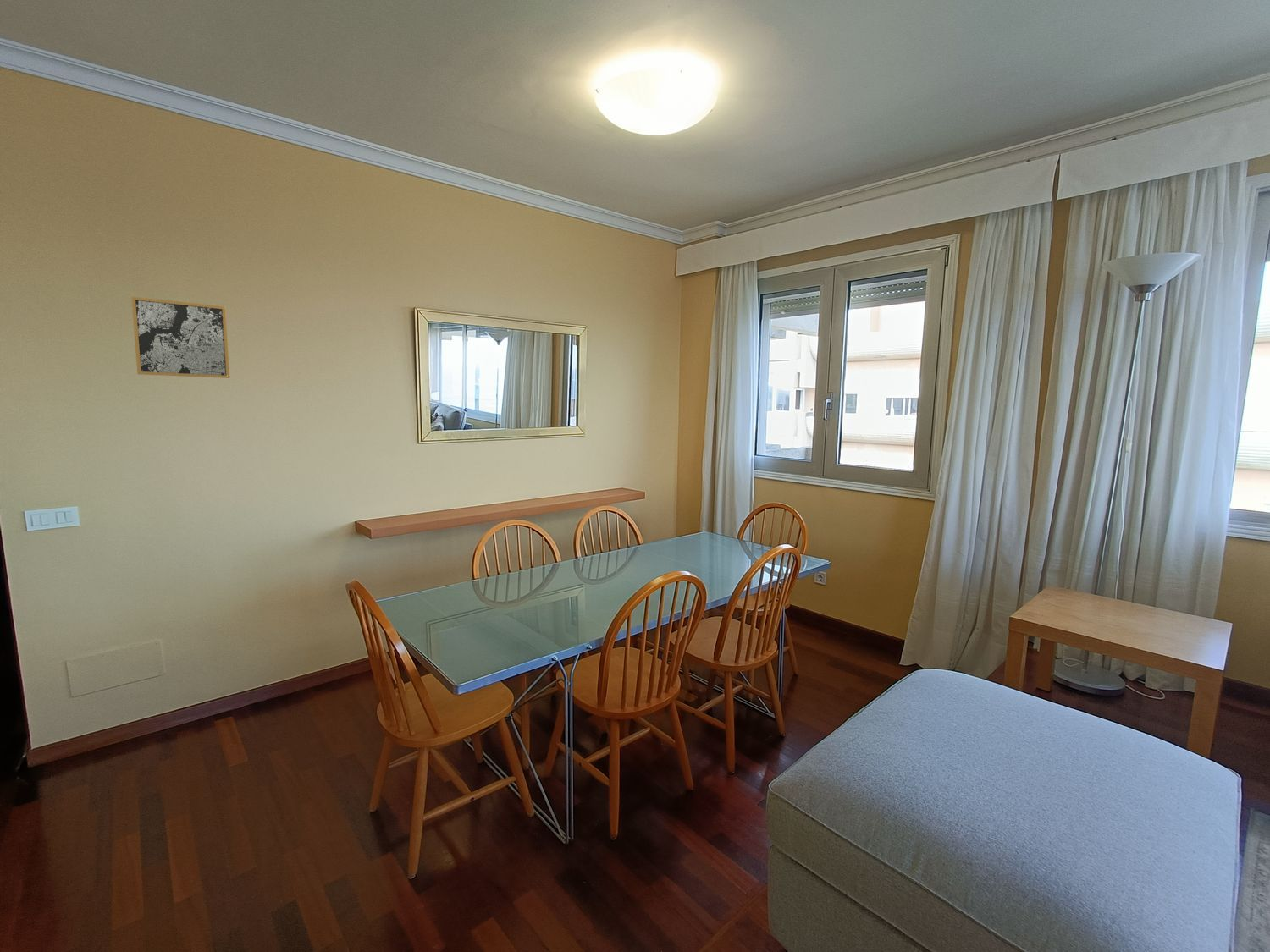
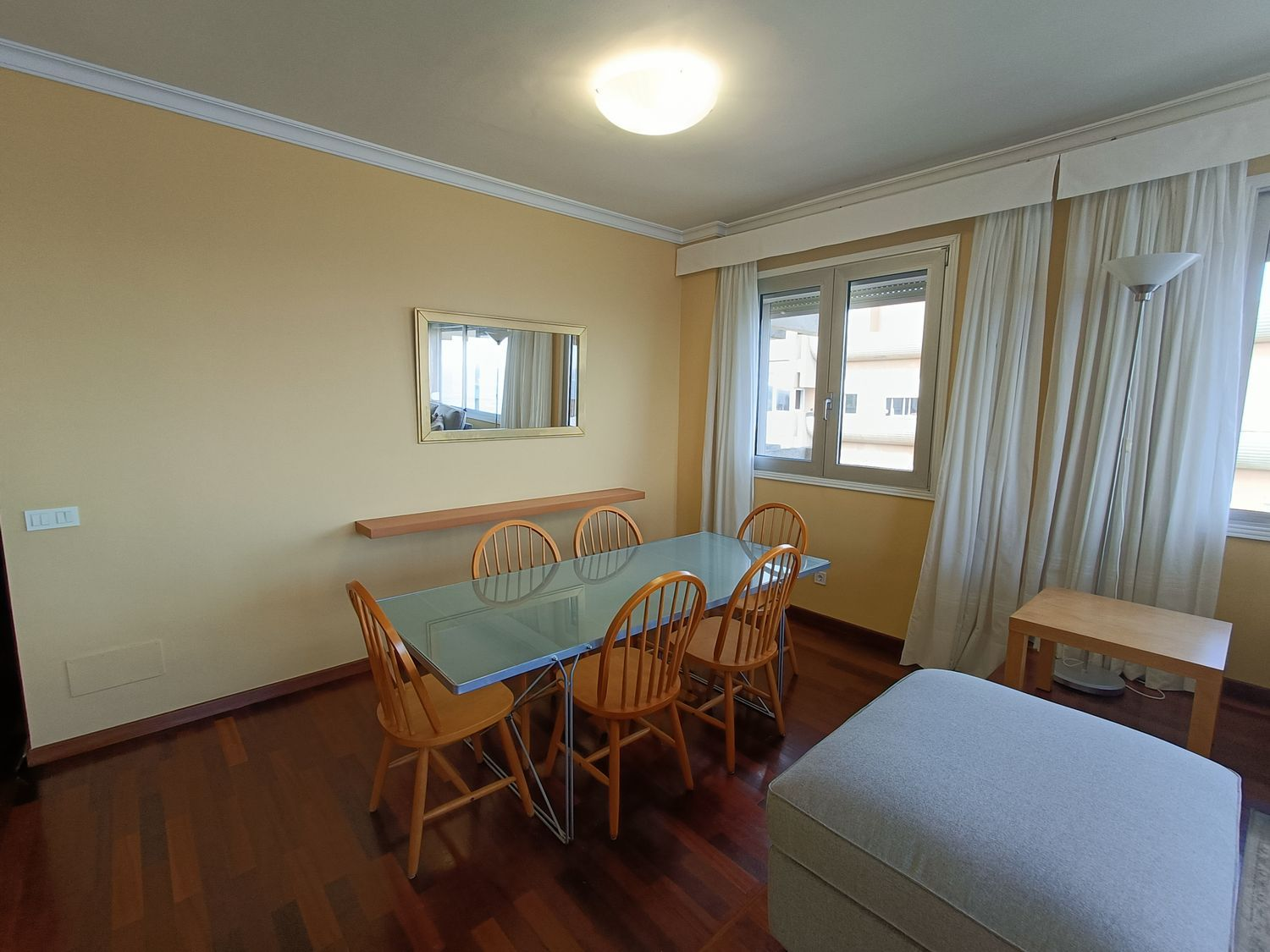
- wall art (182, 339)
